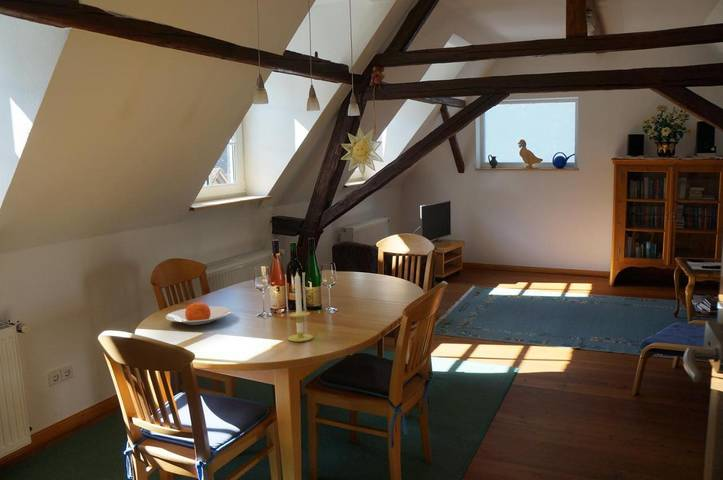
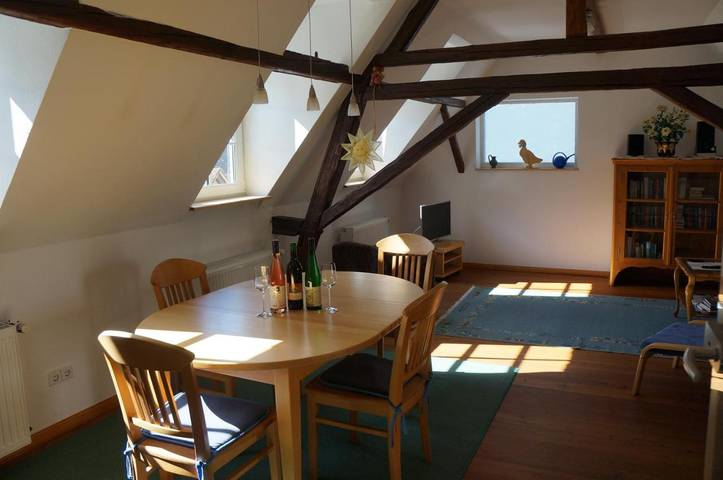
- plate (198, 311)
- candle (298, 304)
